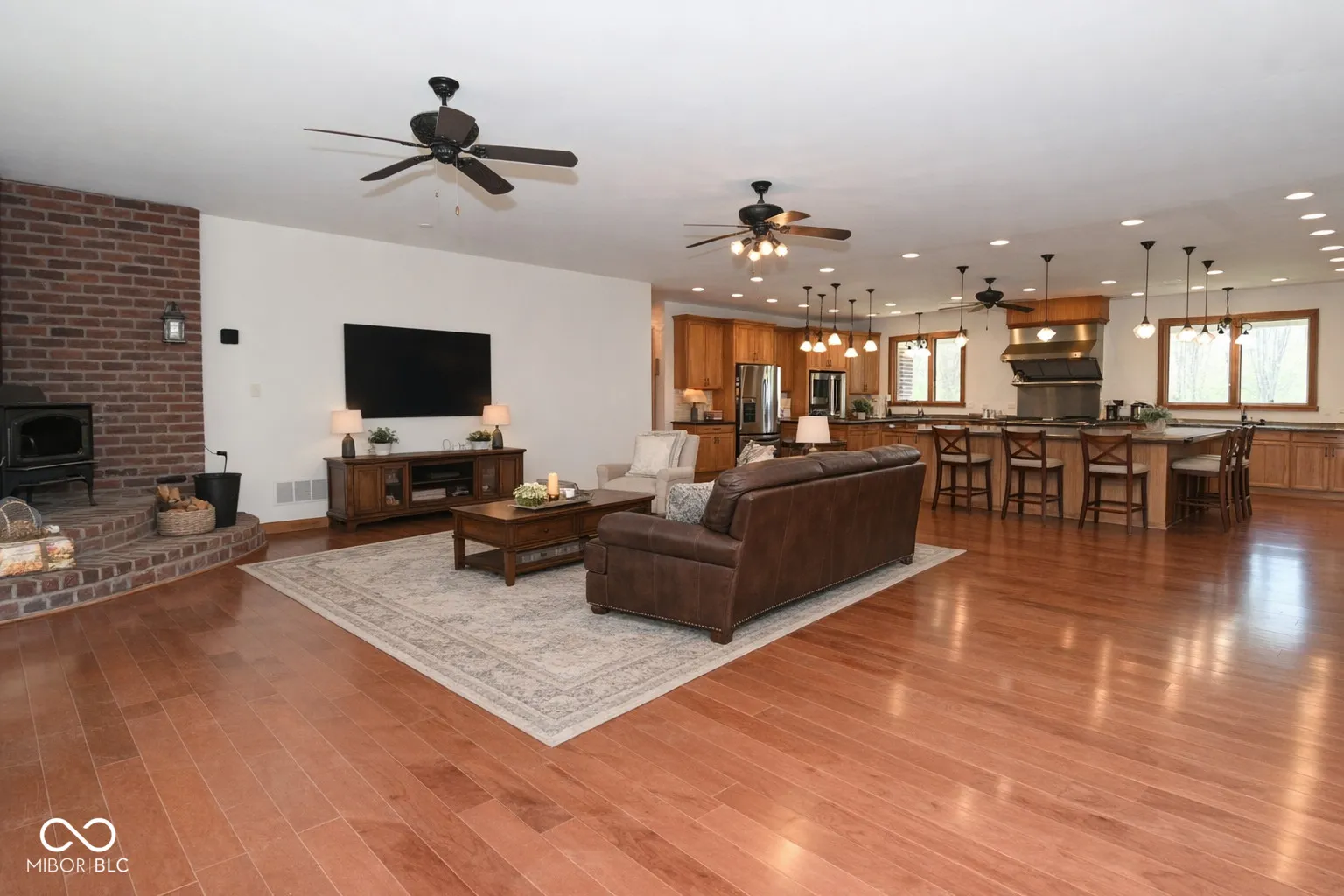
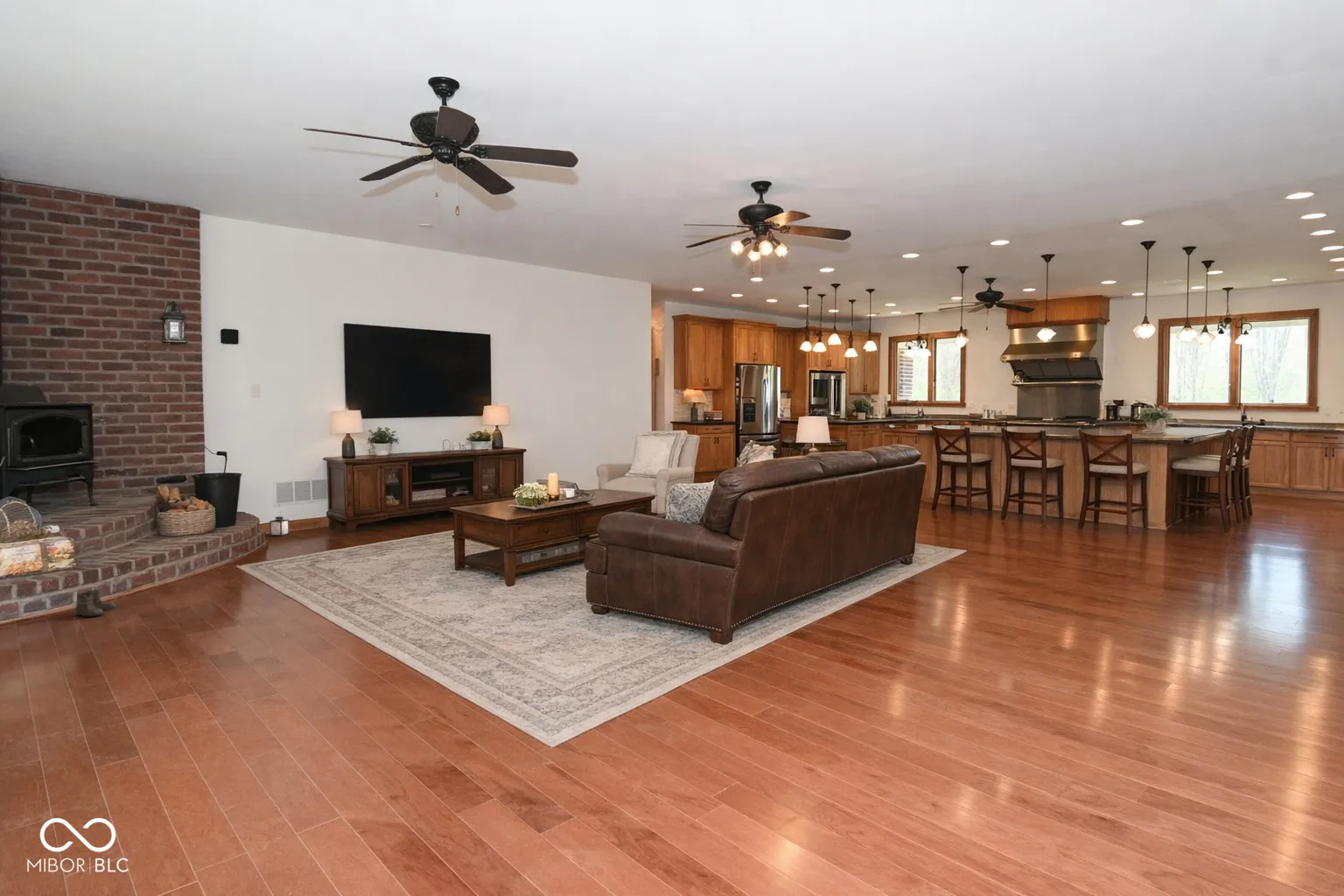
+ lantern (279, 519)
+ boots (94, 602)
